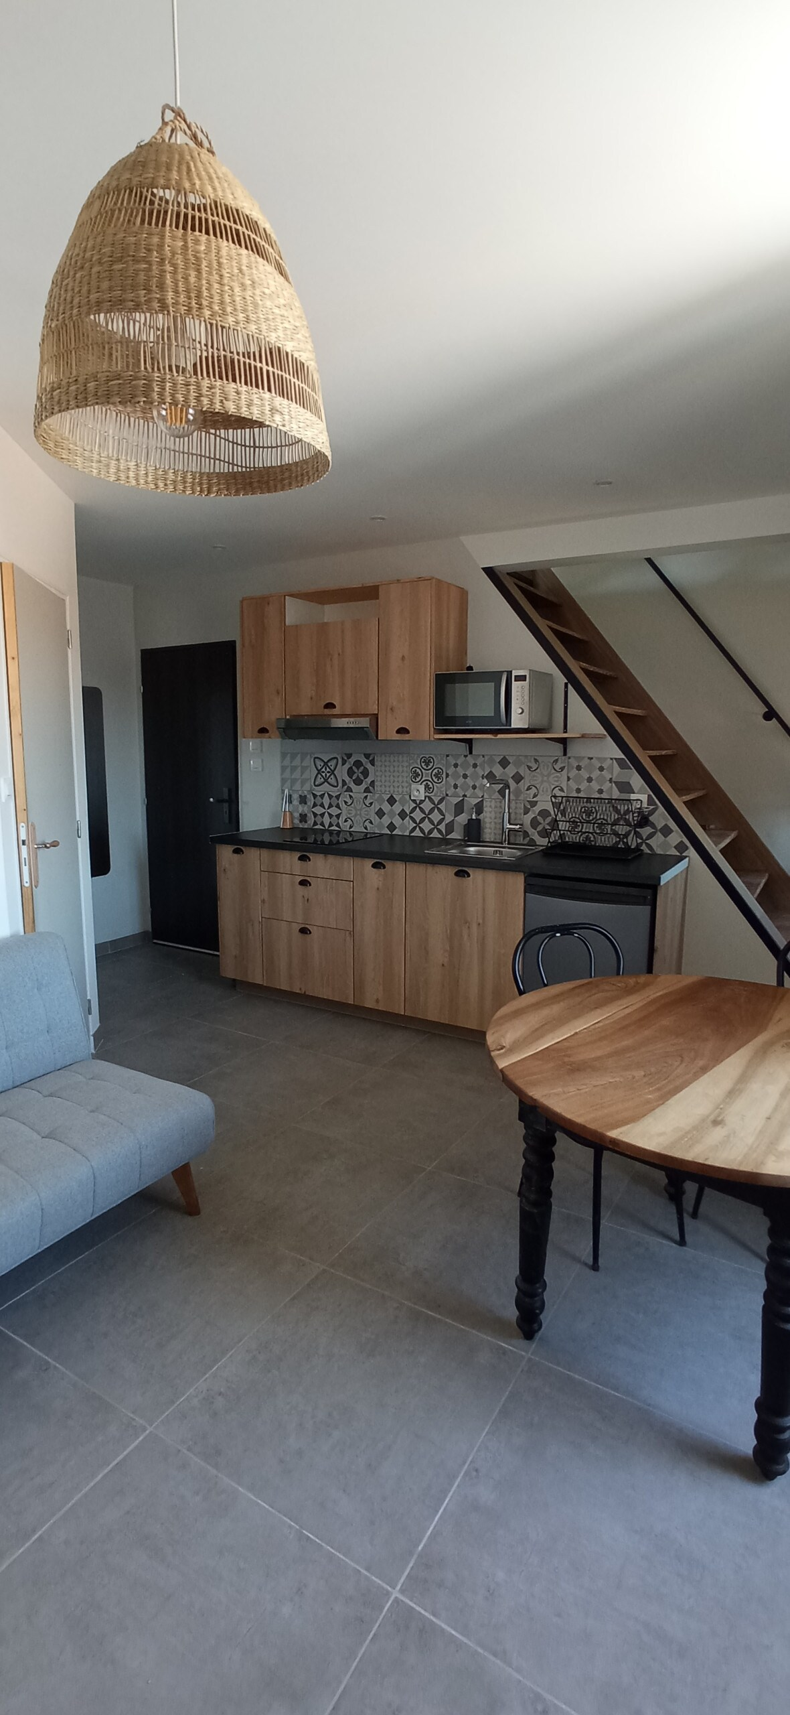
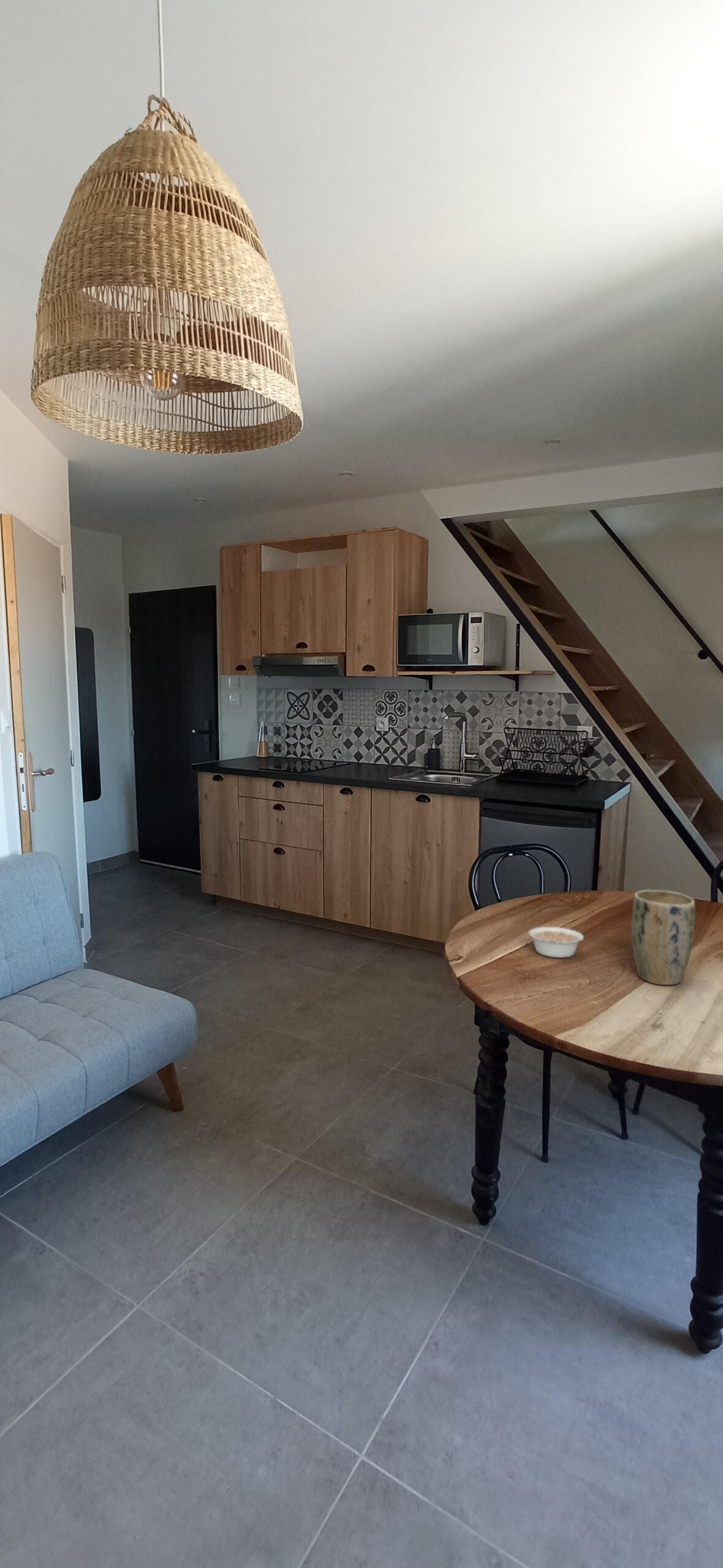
+ legume (558, 941)
+ plant pot (661, 937)
